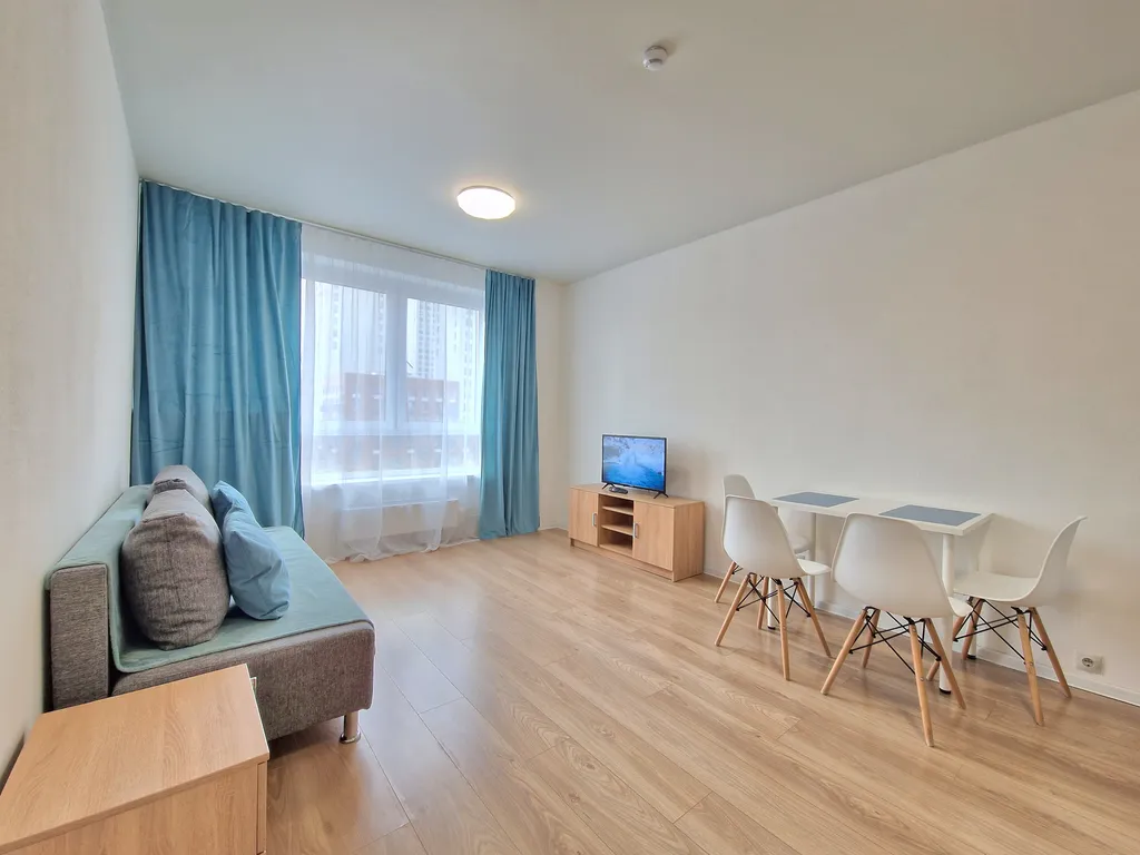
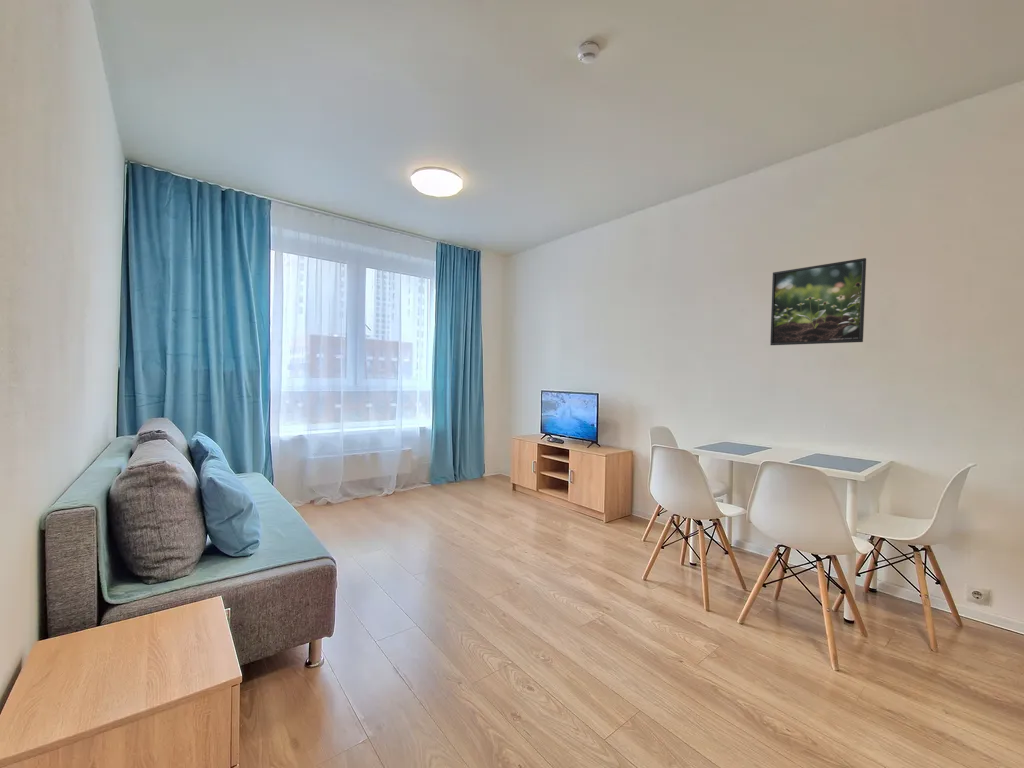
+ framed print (814, 304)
